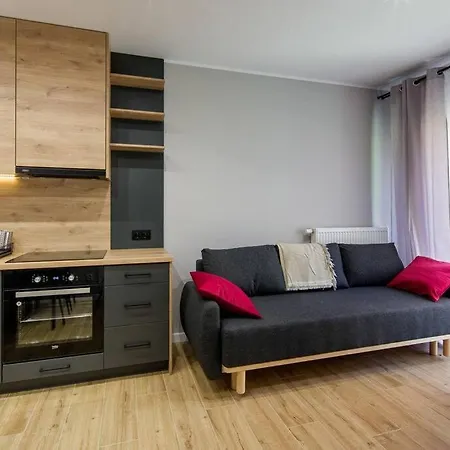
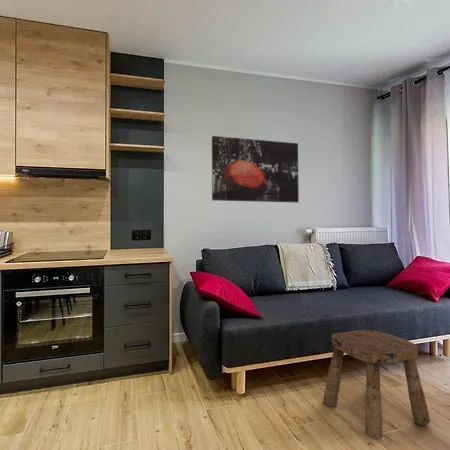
+ wall art (256, 170)
+ stool (372, 376)
